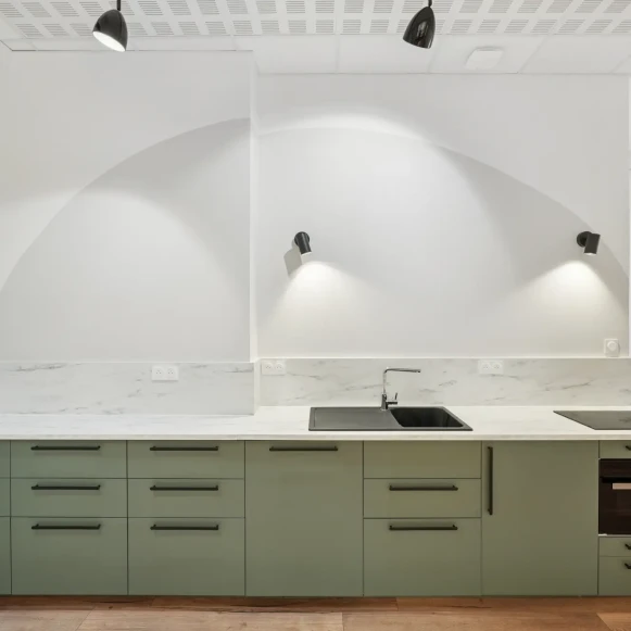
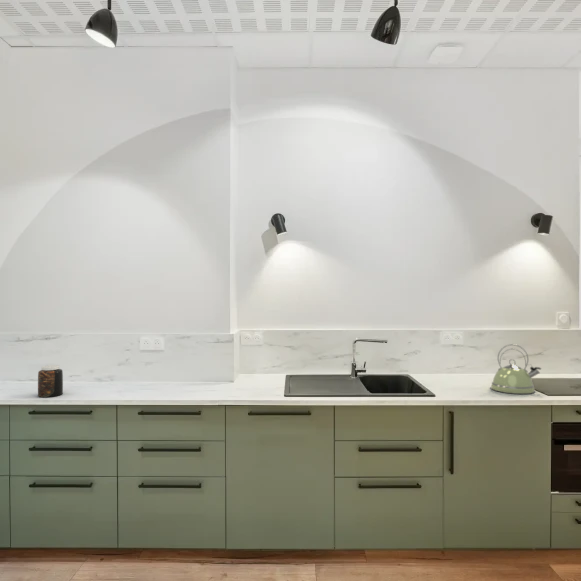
+ jar (50, 380)
+ kettle (515, 367)
